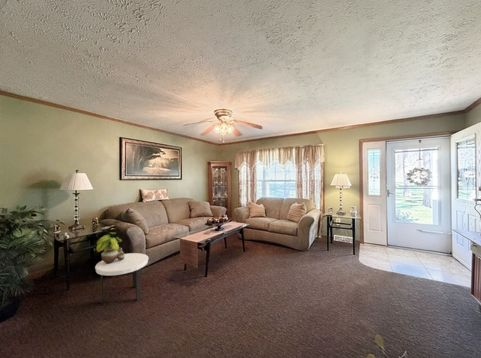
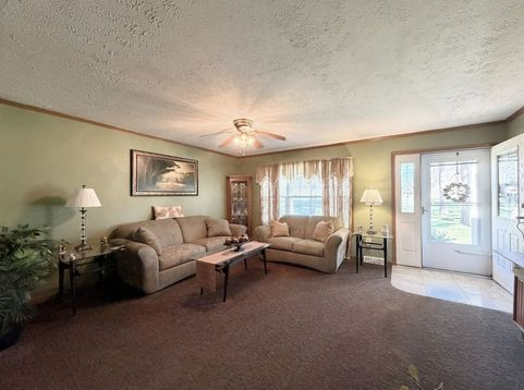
- side table (123, 273)
- potted plant (112, 247)
